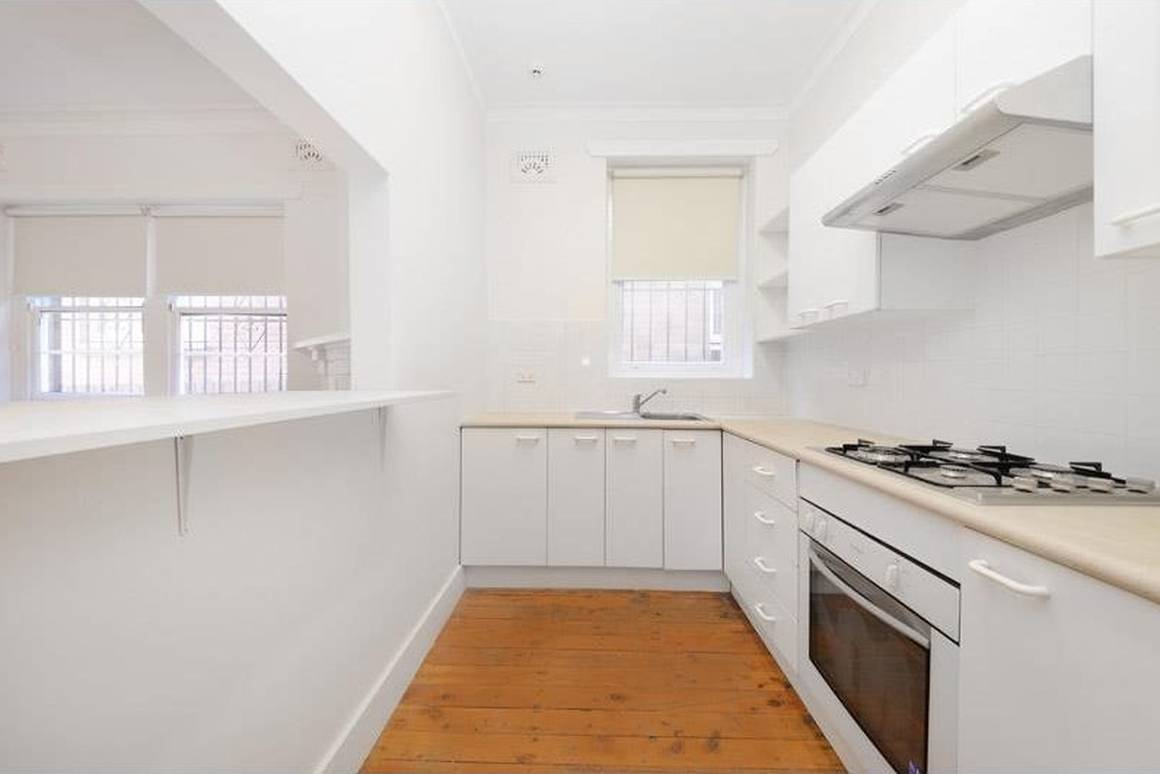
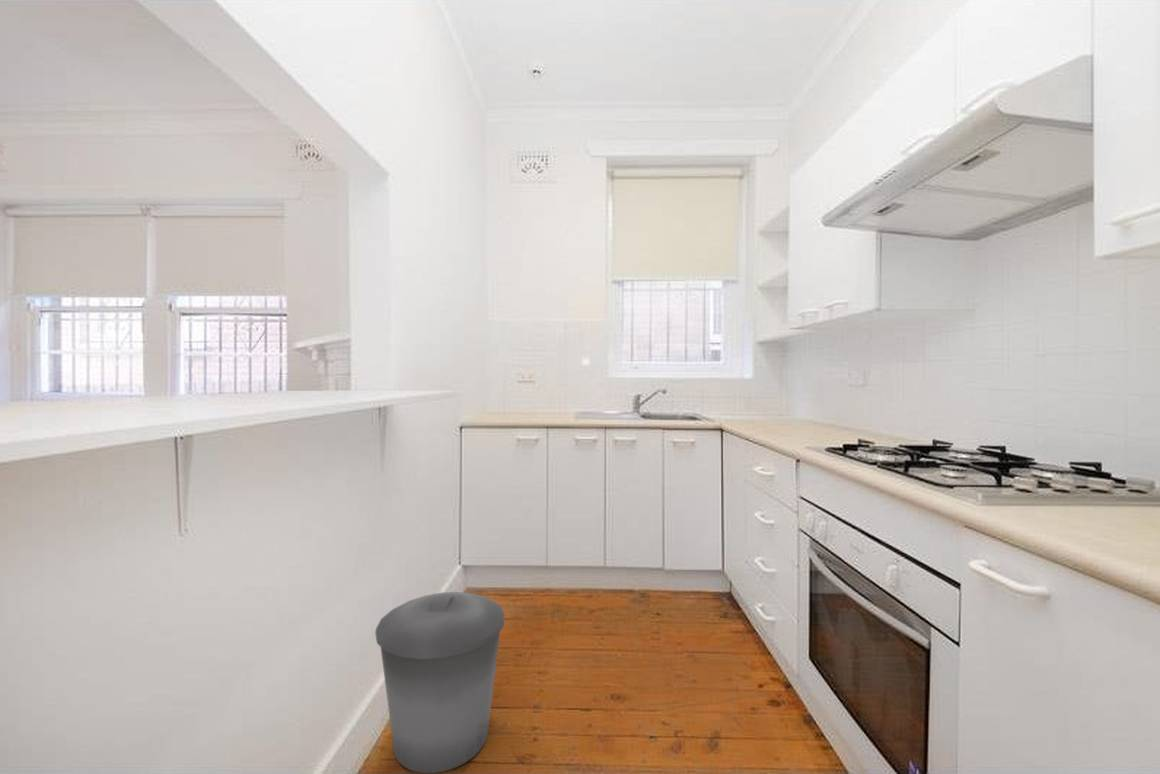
+ trash can (442, 668)
